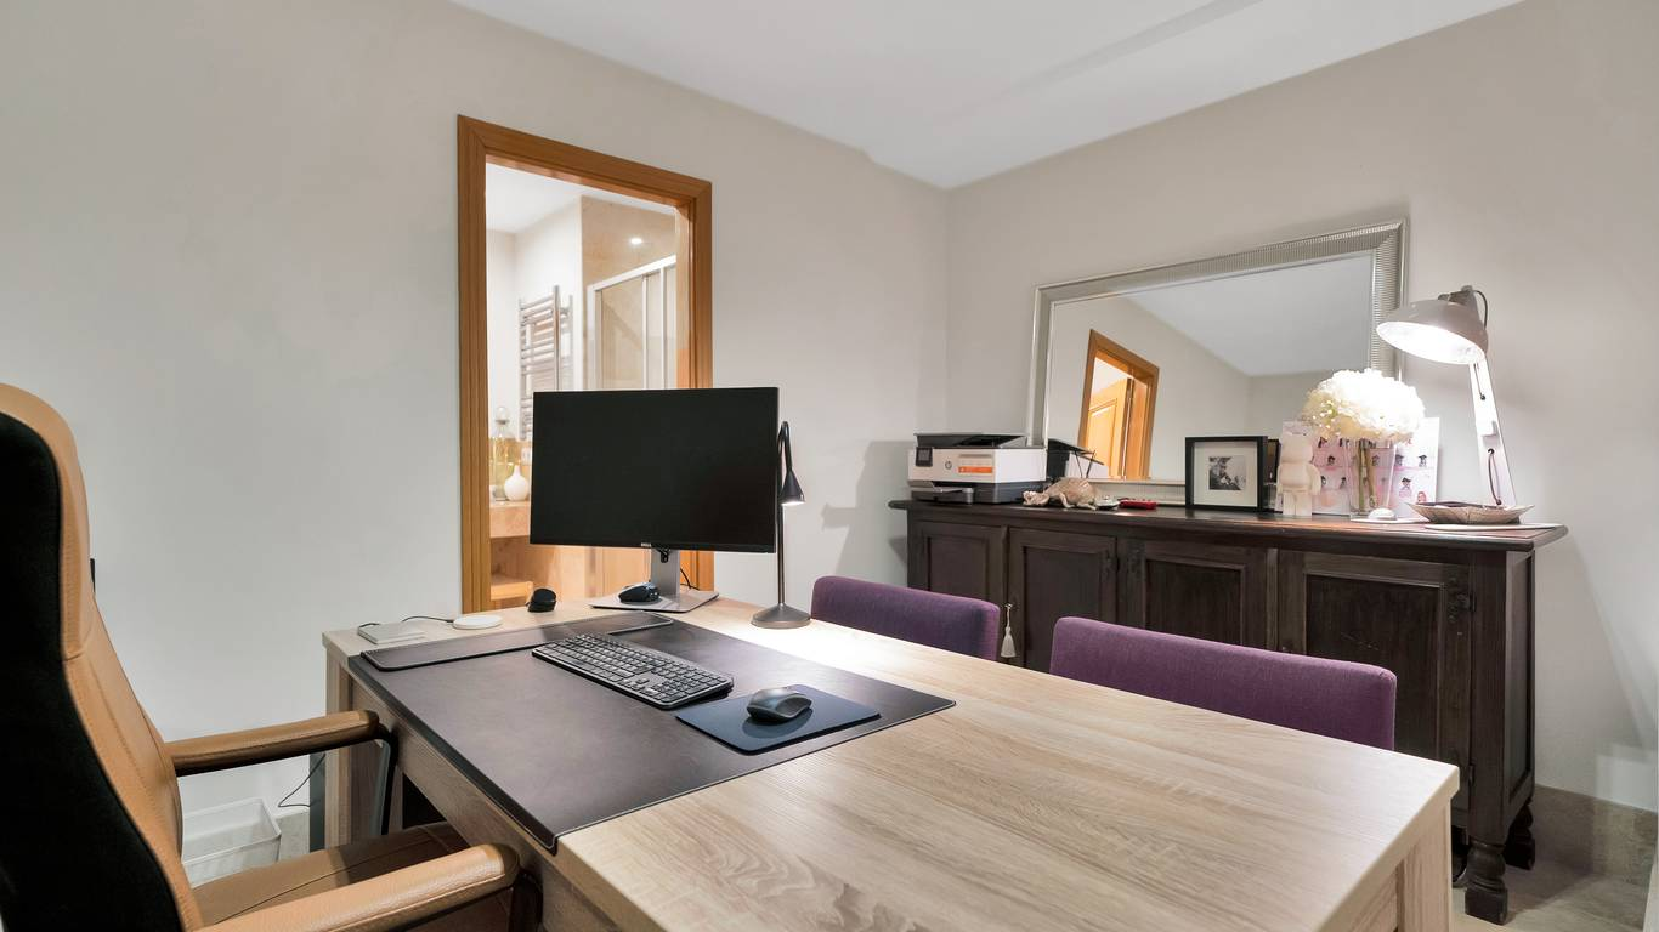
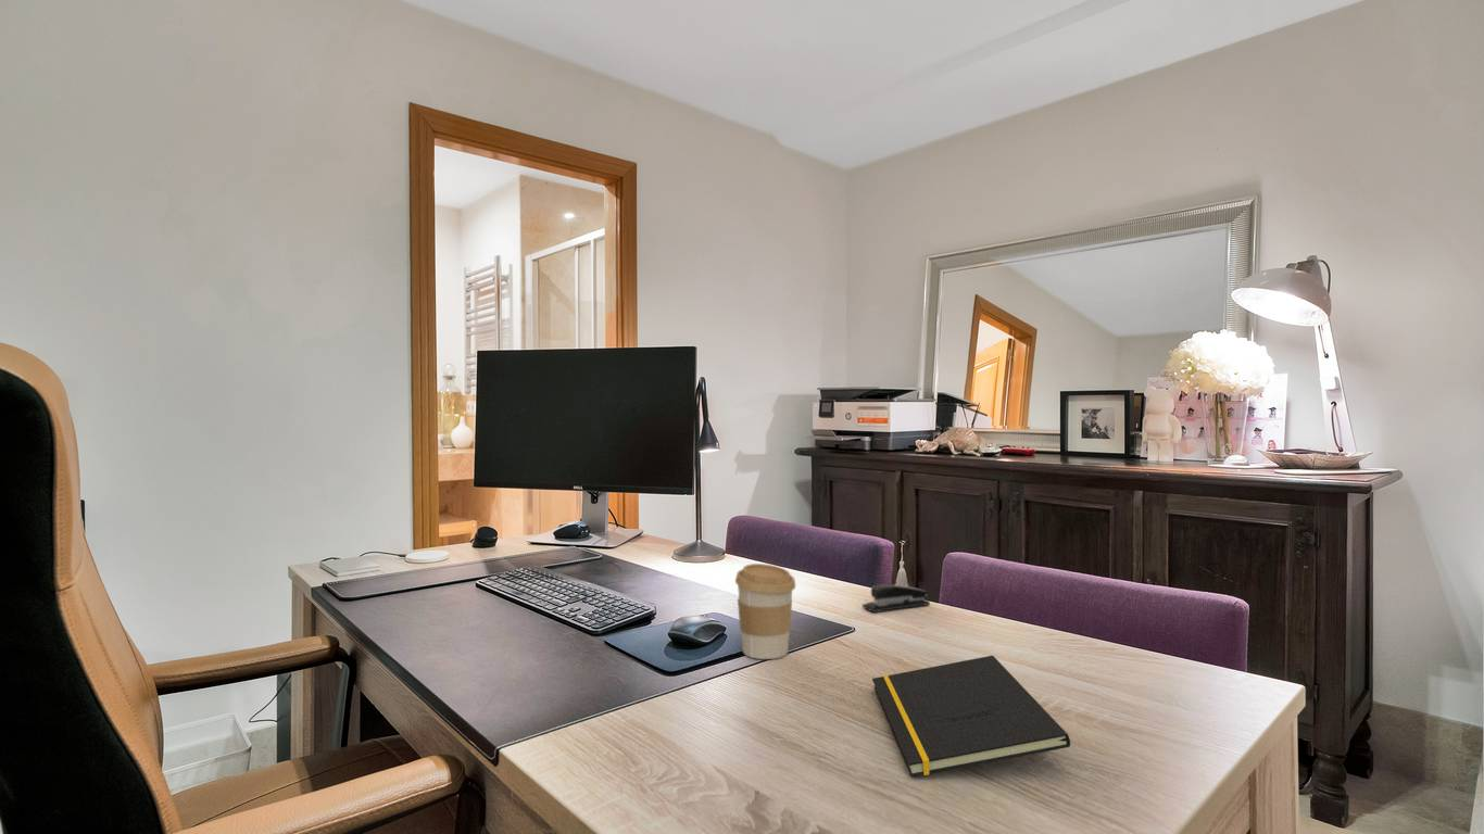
+ coffee cup (765, 609)
+ stapler (896, 595)
+ notepad (957, 708)
